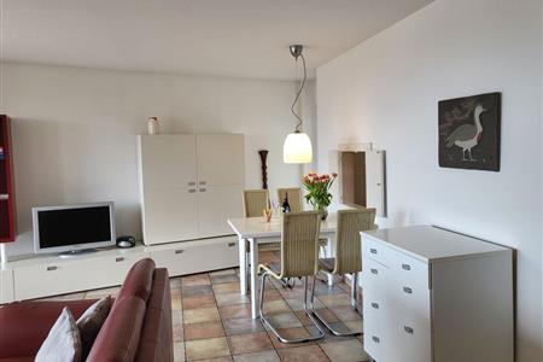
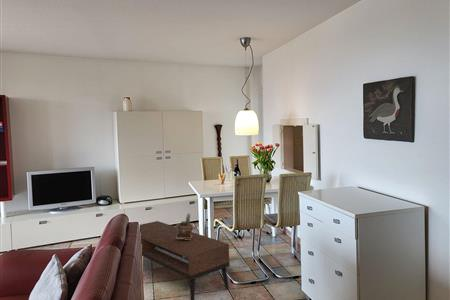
+ coffee table (171, 255)
+ potted plant (184, 225)
